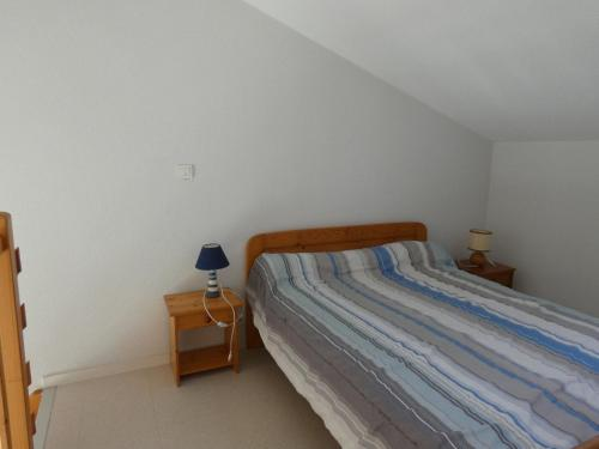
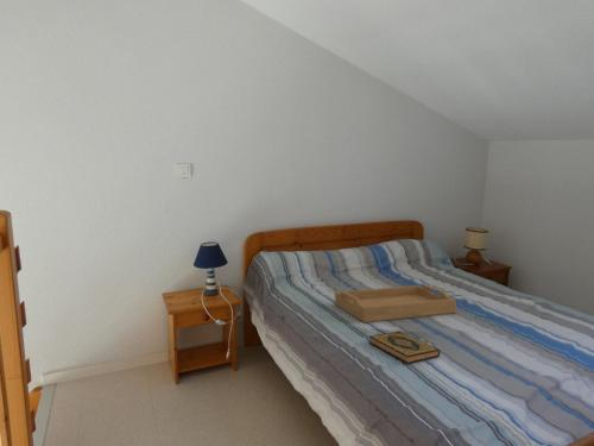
+ serving tray (393, 300)
+ hardback book (403, 345)
